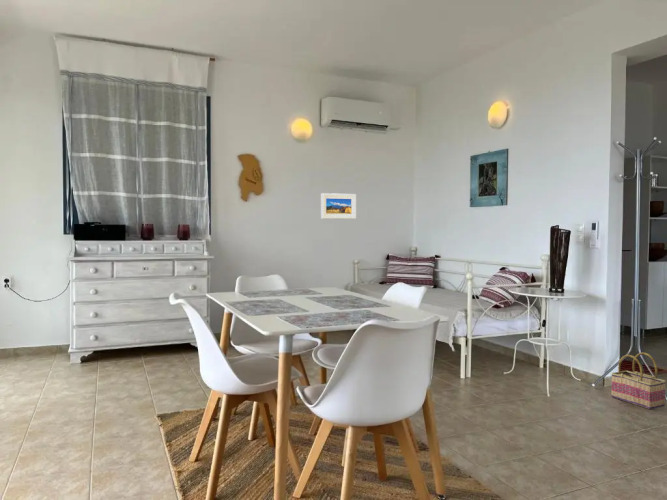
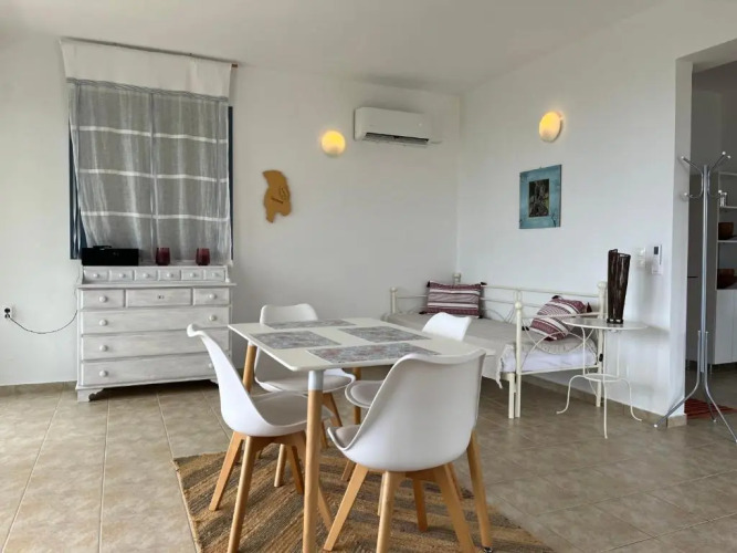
- basket (637, 377)
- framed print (338, 206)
